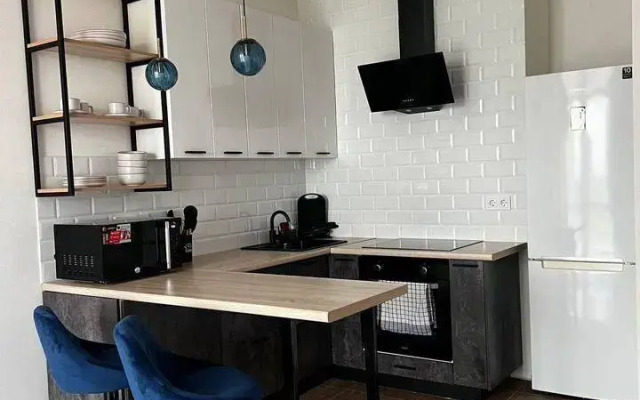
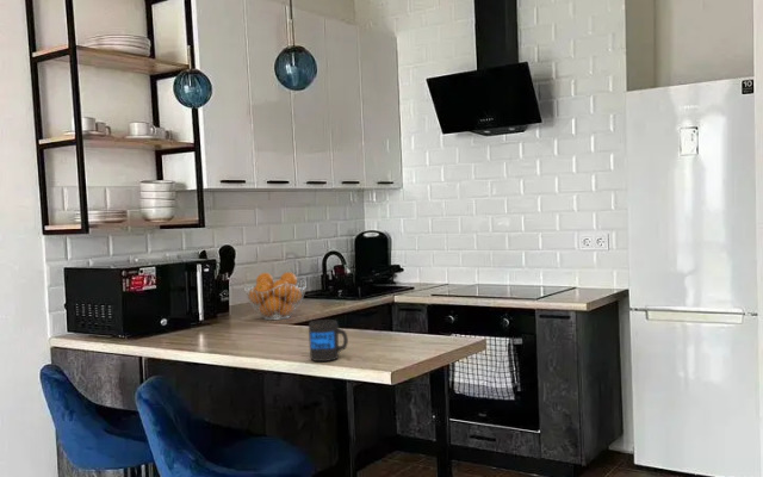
+ fruit basket (275, 295)
+ mug (328, 340)
